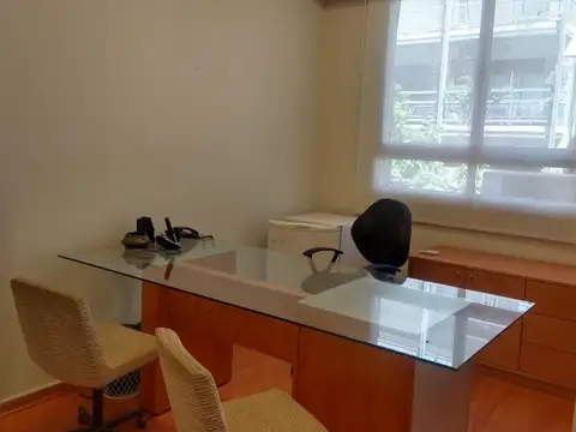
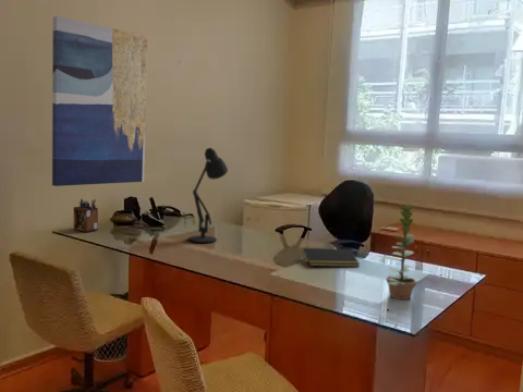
+ notepad (330, 257)
+ desk lamp (200, 199)
+ plant (402, 252)
+ wall art (102, 106)
+ desk organizer (85, 213)
